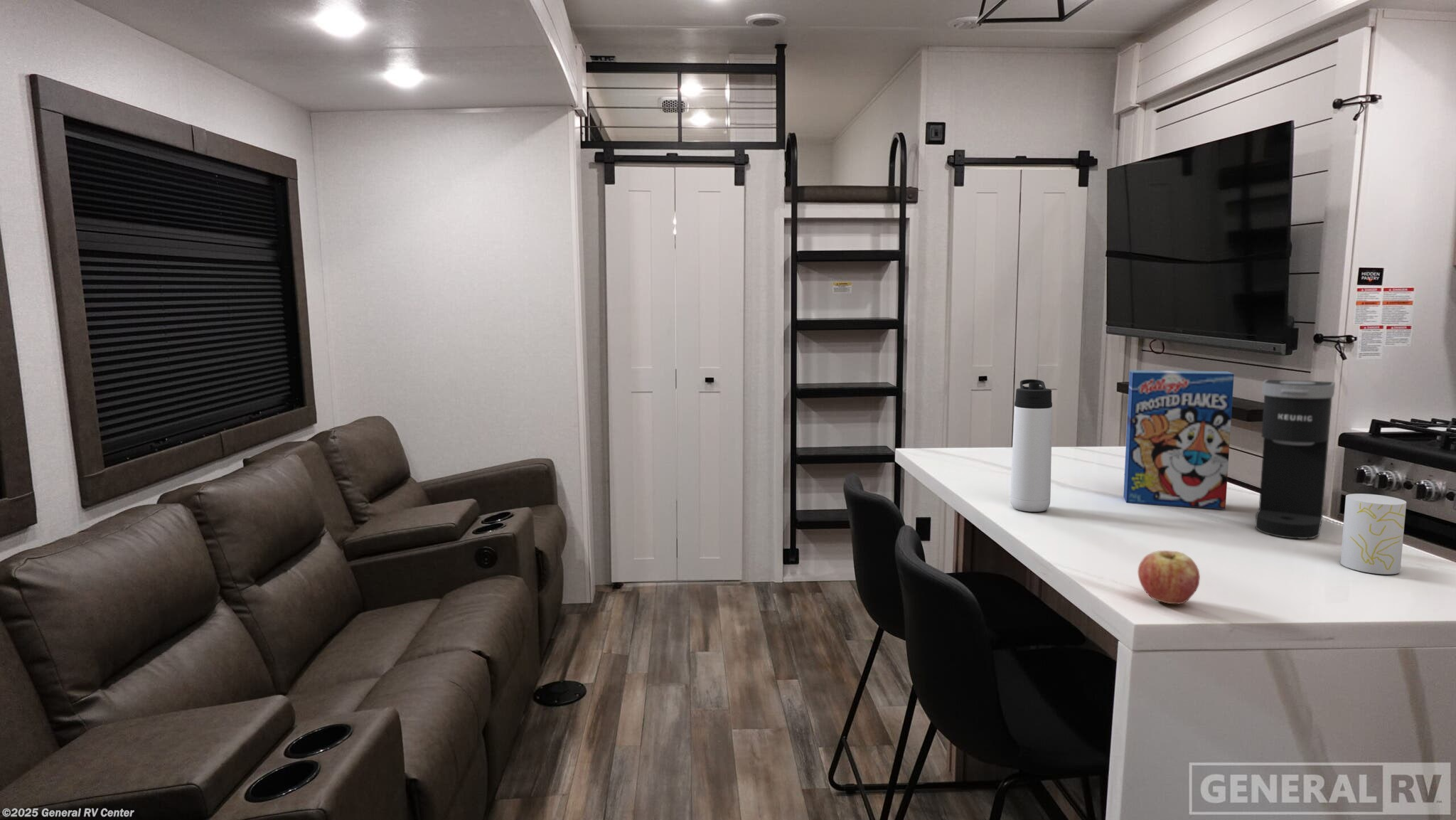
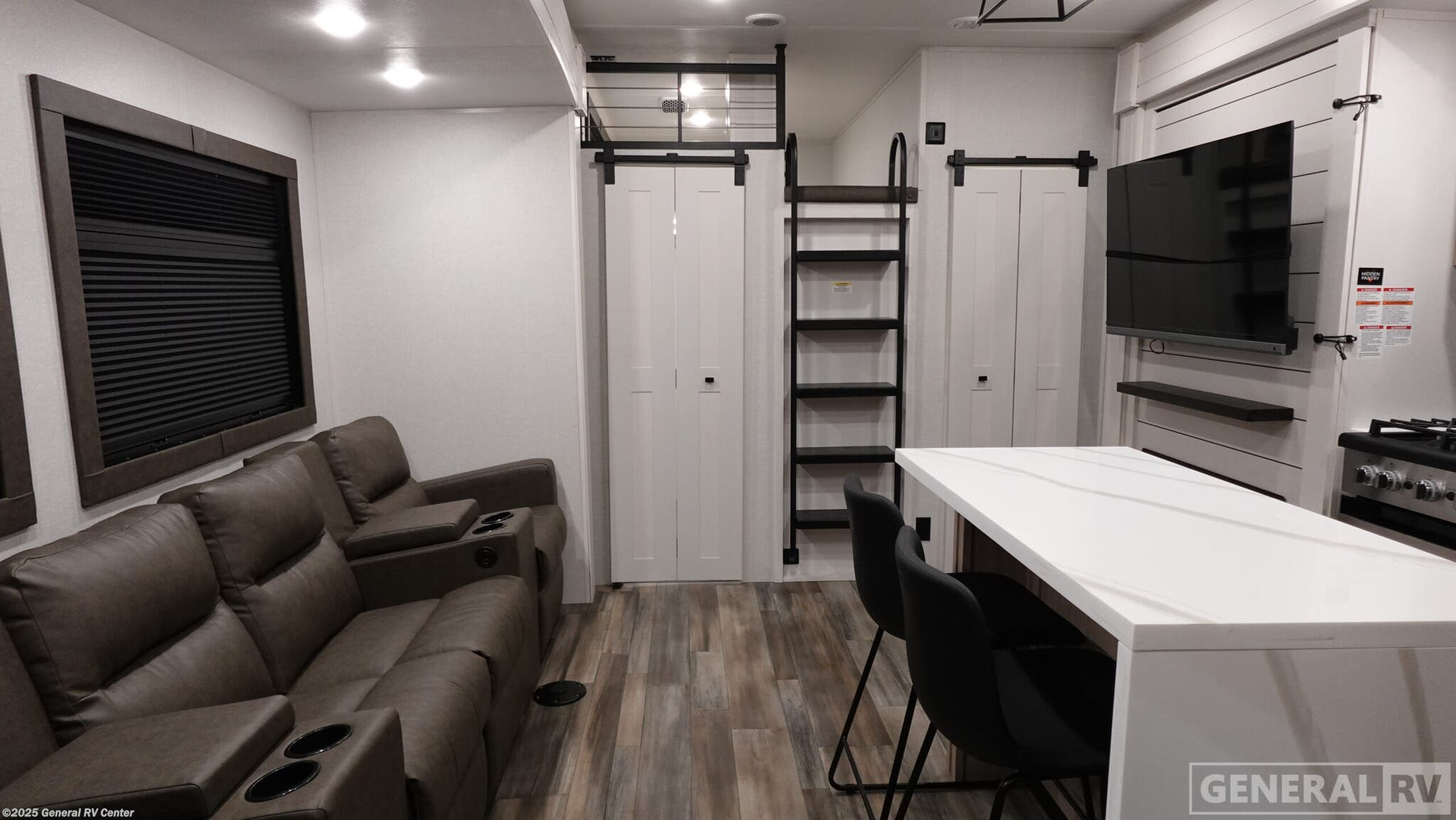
- thermos bottle (1031, 444)
- coffee maker (1295, 452)
- fruit (1168, 575)
- cup (1372, 533)
- cereal box (1176, 437)
